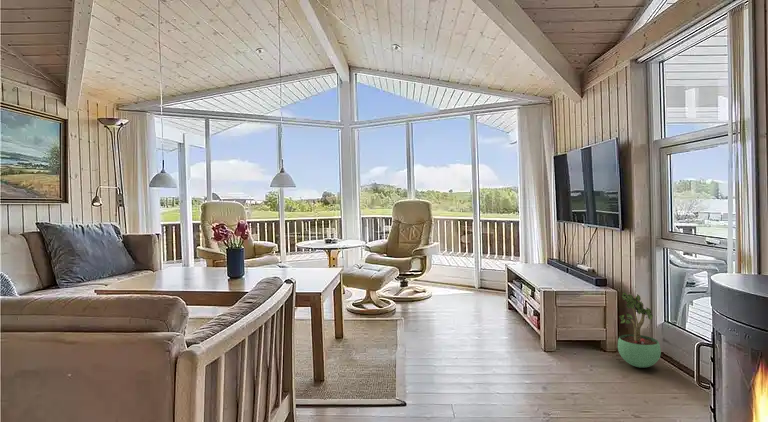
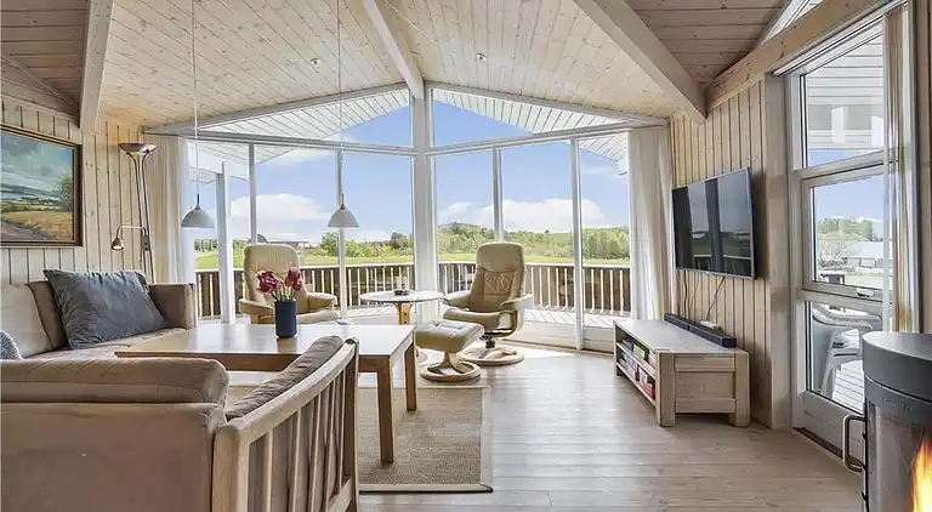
- potted plant (639, 330)
